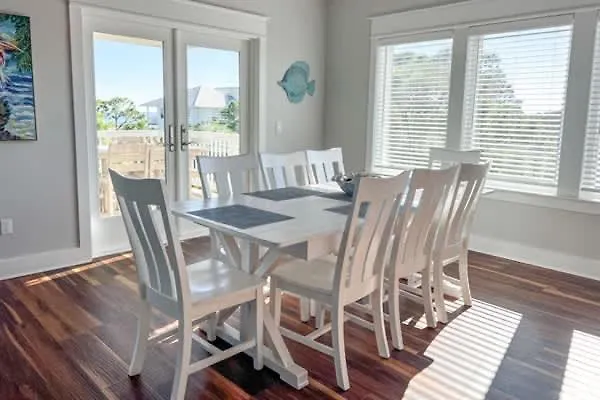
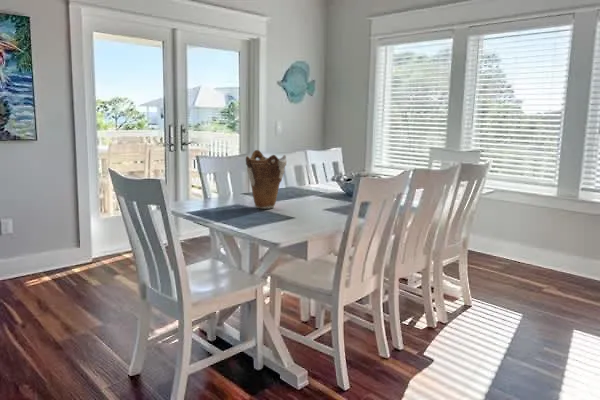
+ vase (265, 179)
